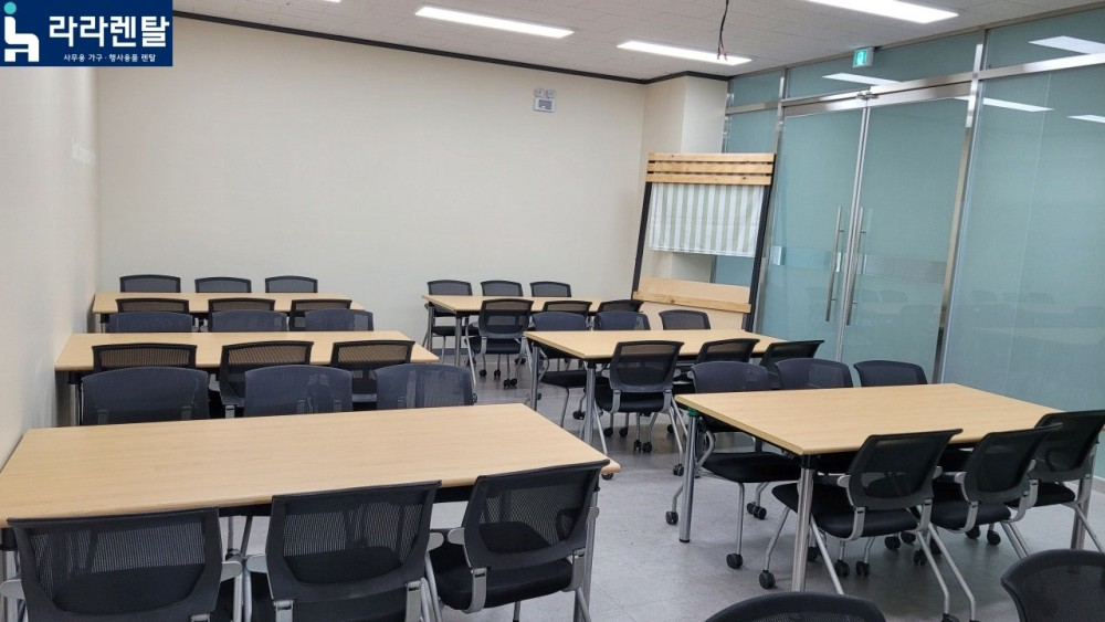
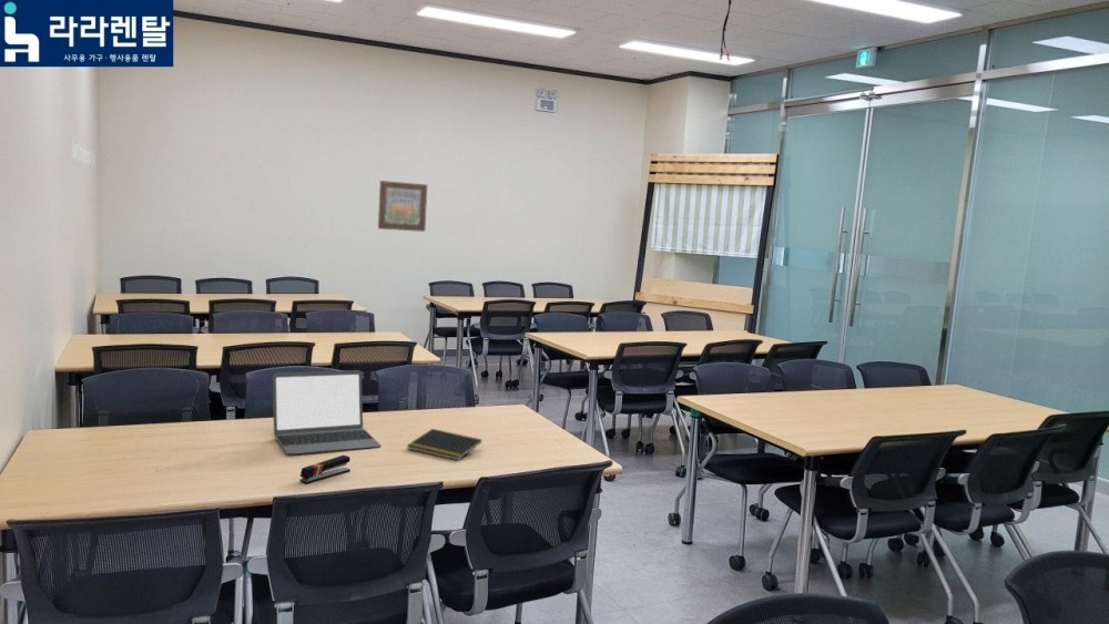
+ stapler (325, 468)
+ notepad (444, 443)
+ wall art (403, 206)
+ laptop (326, 410)
